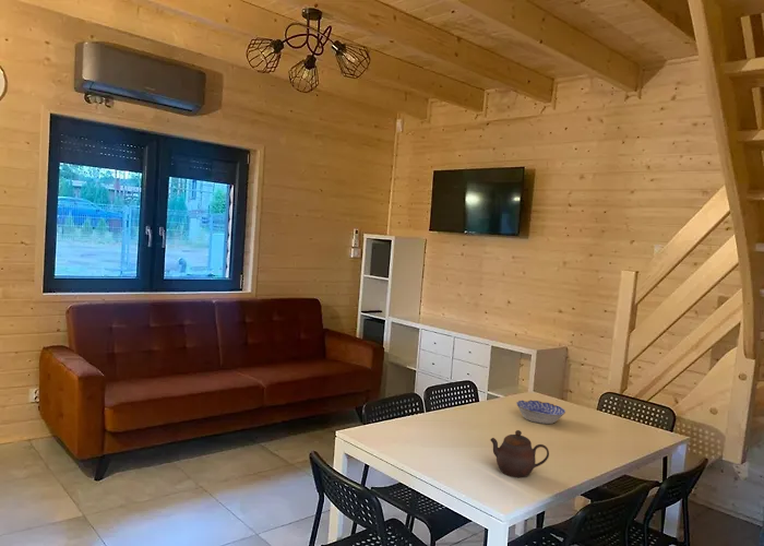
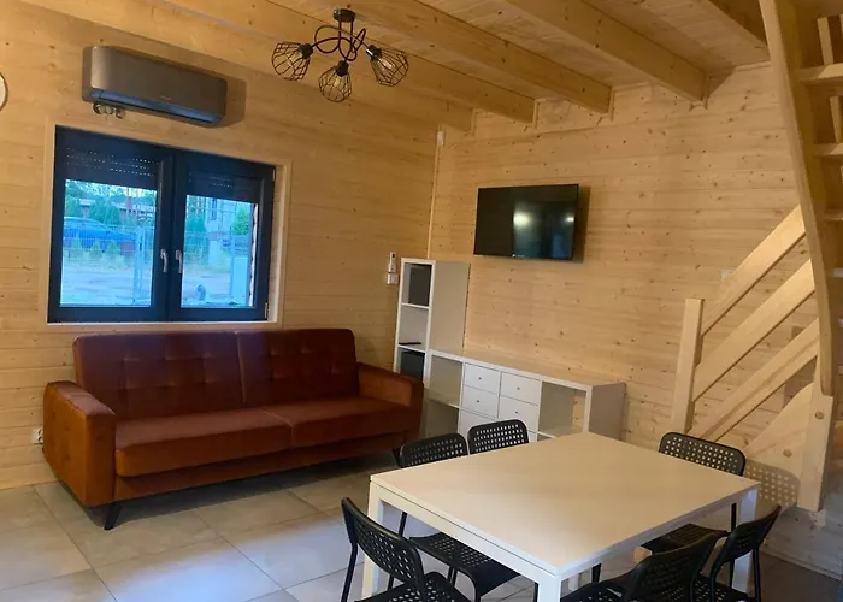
- bowl (540, 412)
- teapot (518, 452)
